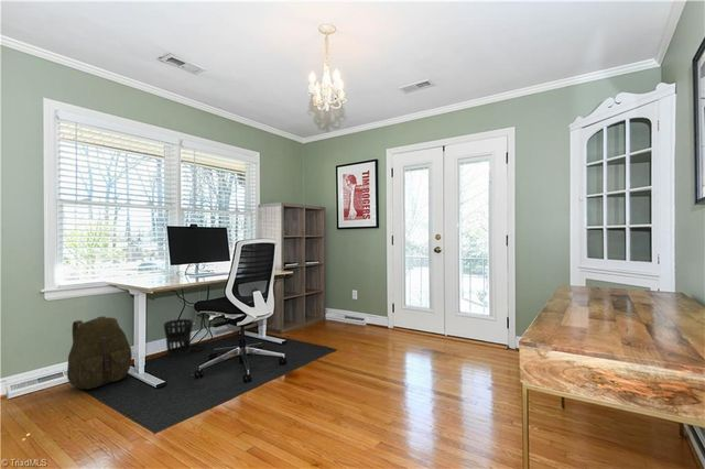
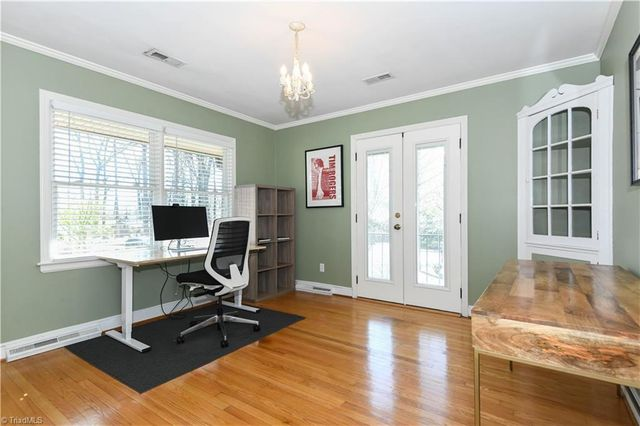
- wastebasket (178, 337)
- backpack (97, 349)
